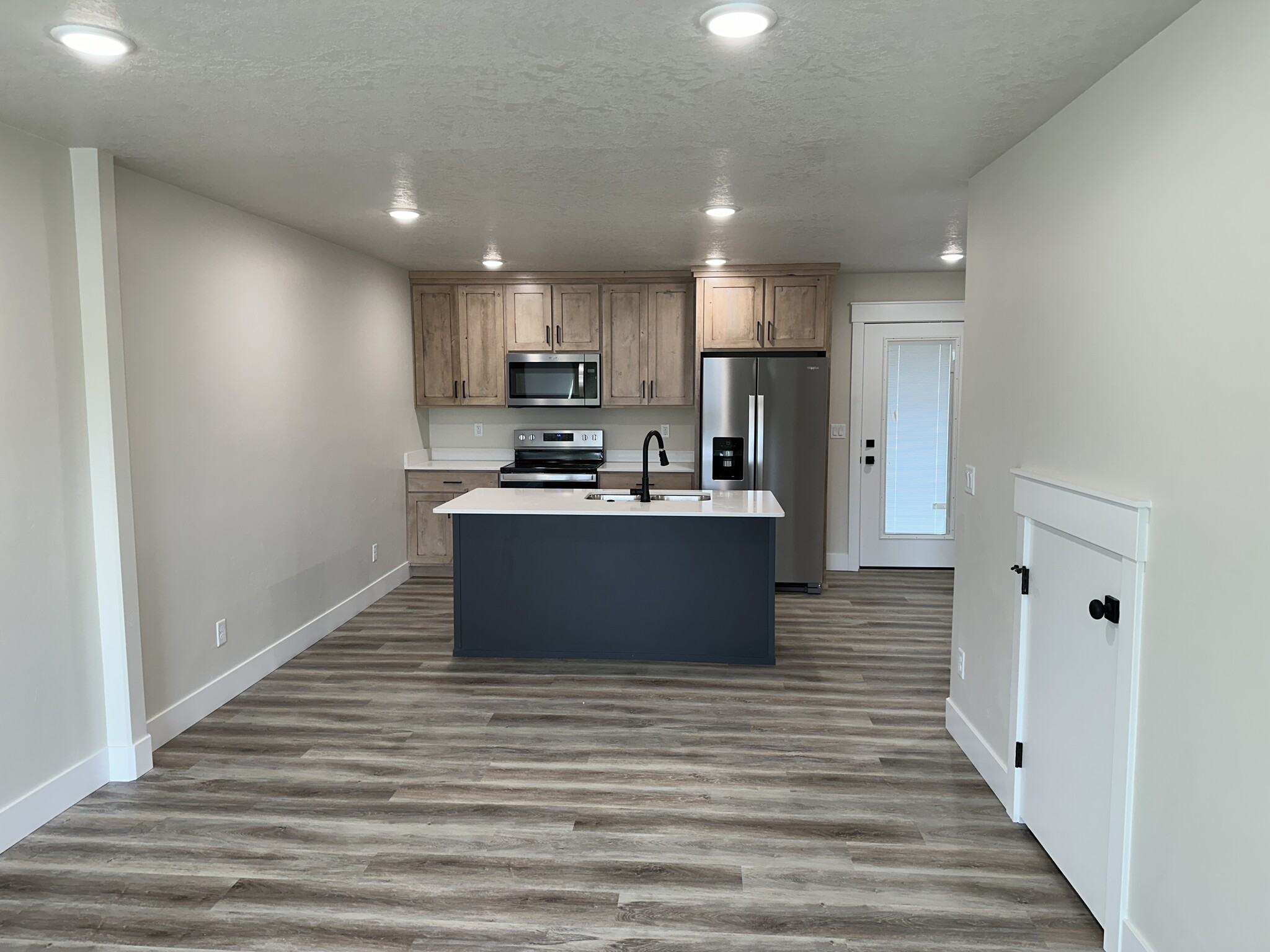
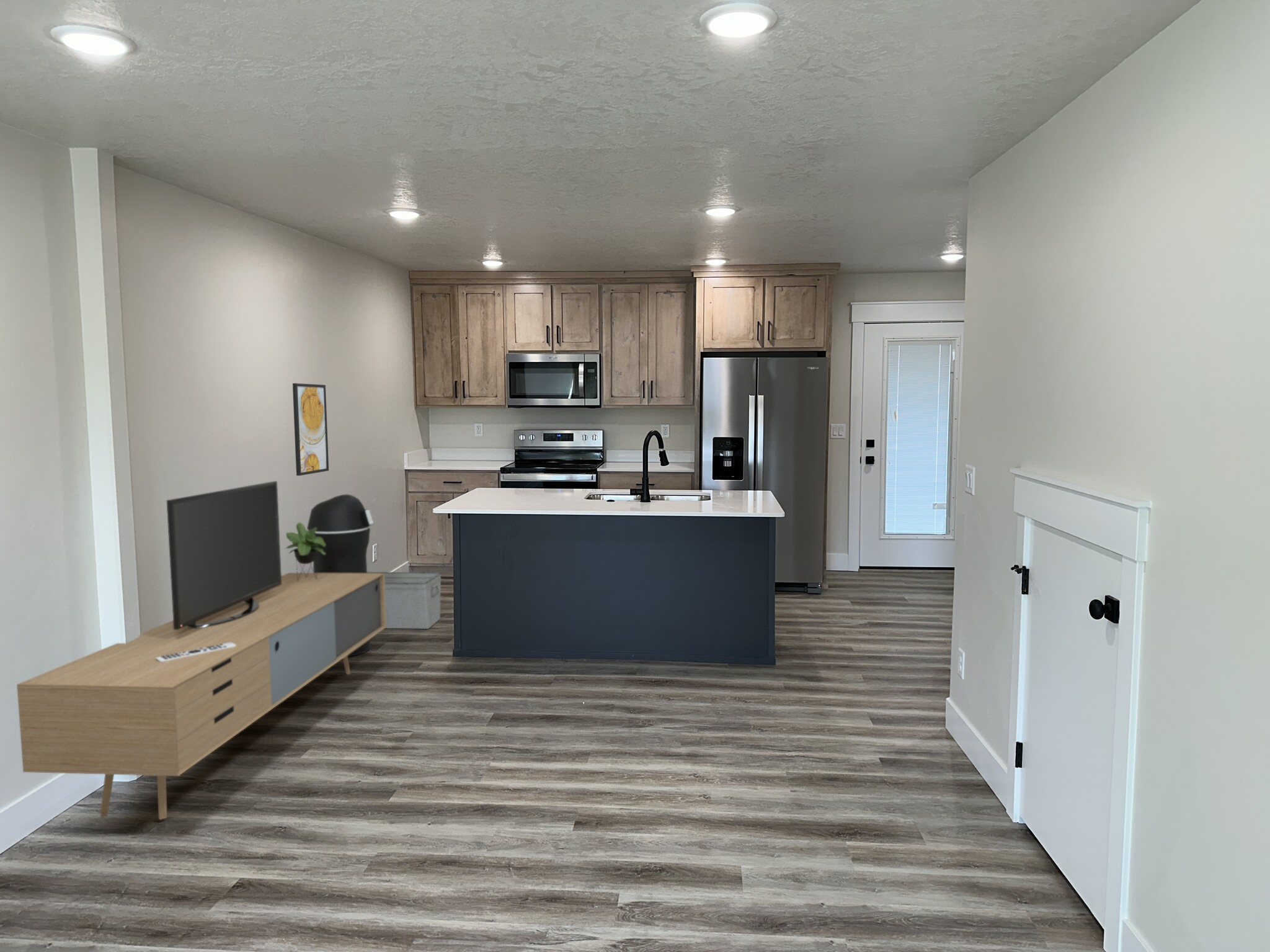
+ media console (242, 611)
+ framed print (311, 428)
+ storage bin (393, 600)
+ trash can (342, 573)
